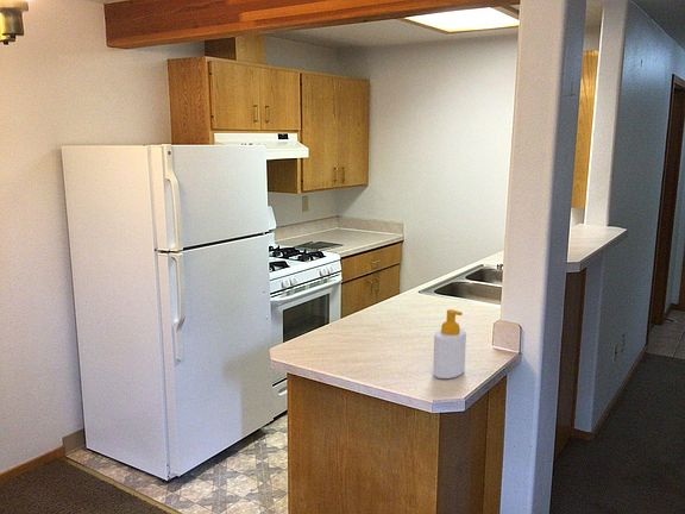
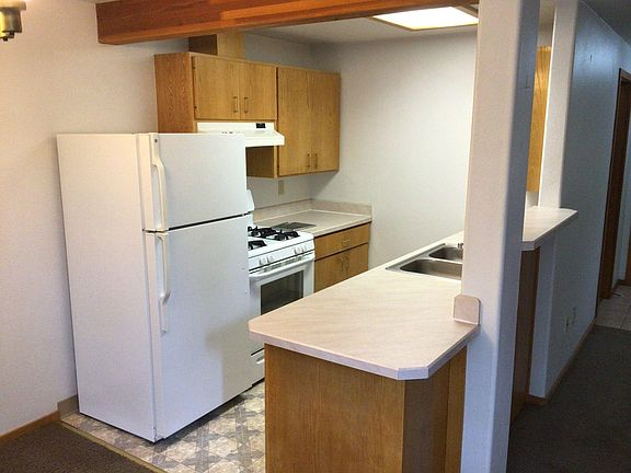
- soap bottle (450, 341)
